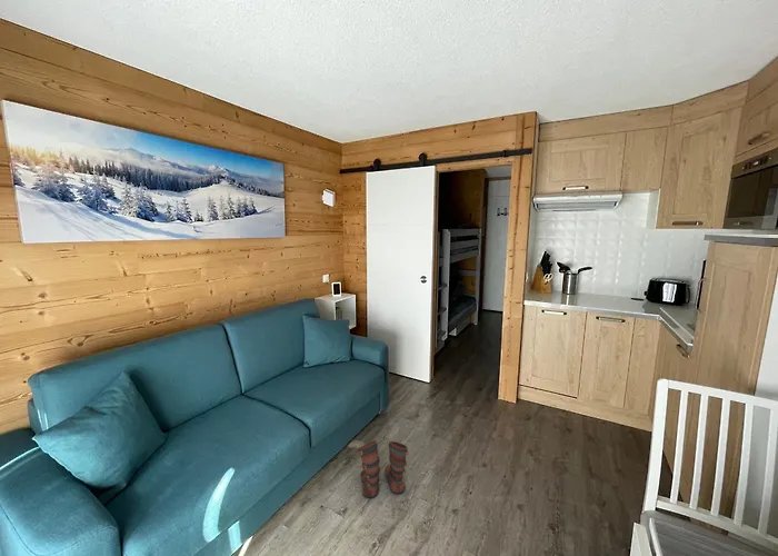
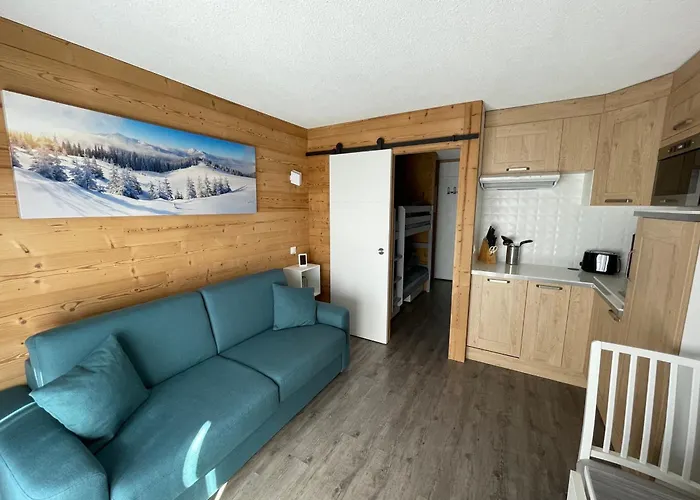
- boots (377, 460)
